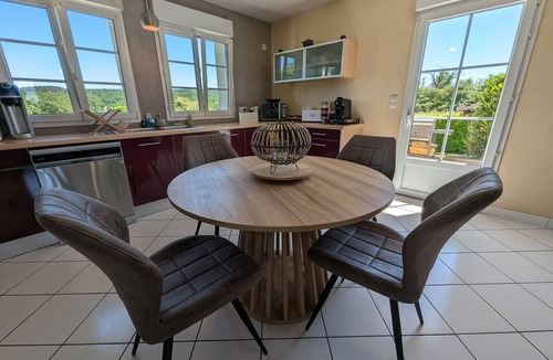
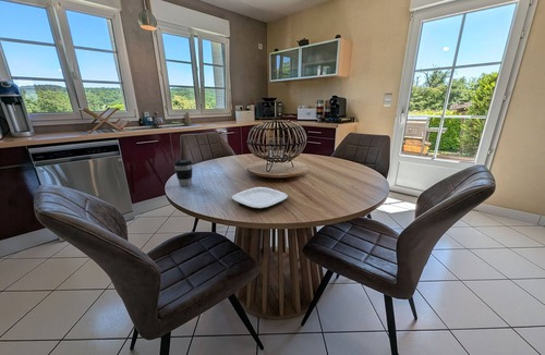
+ coffee cup (184, 172)
+ plate (259, 197)
